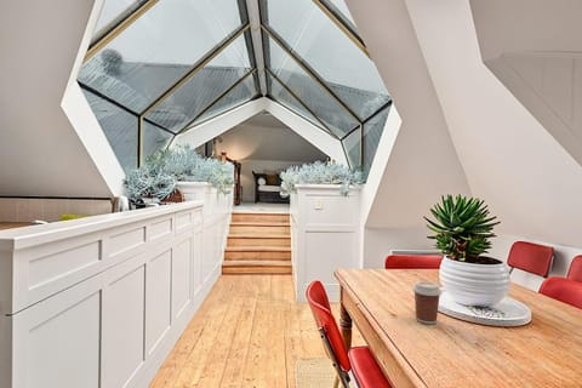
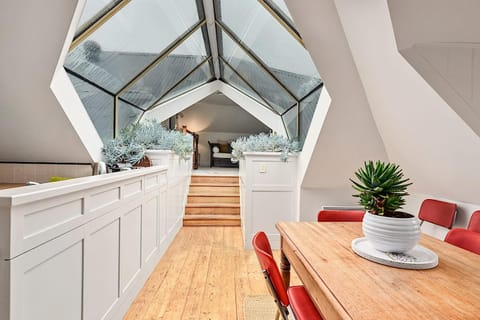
- coffee cup (426, 302)
